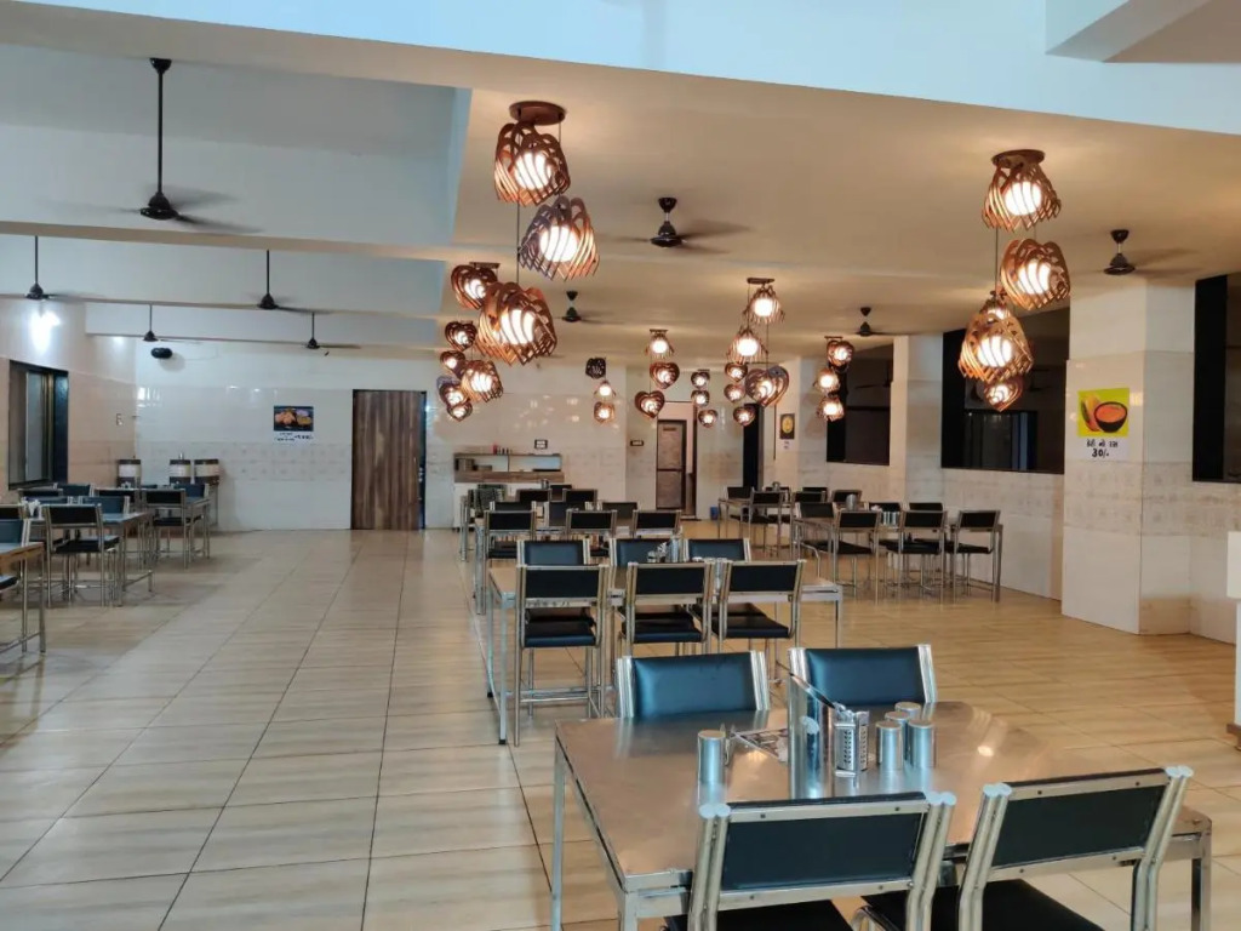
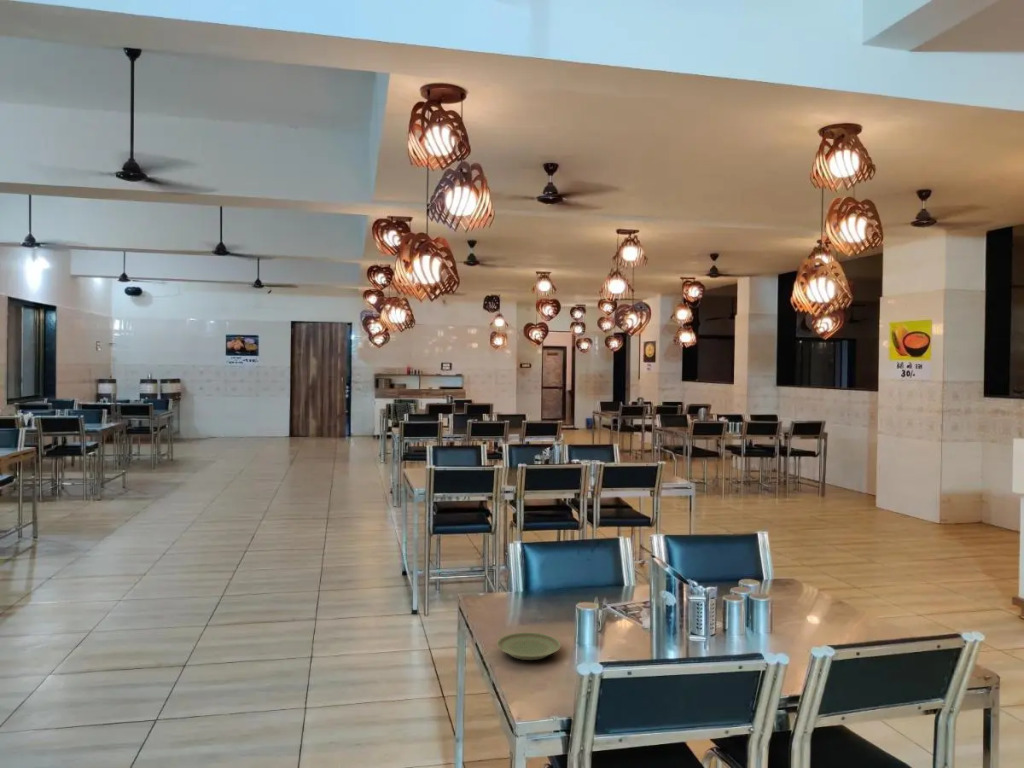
+ plate (528, 647)
